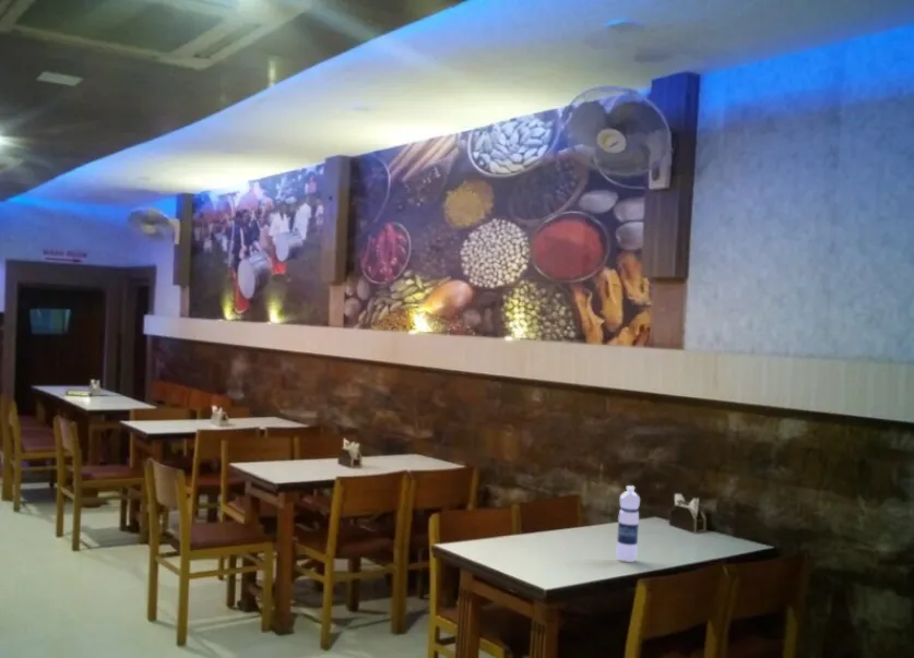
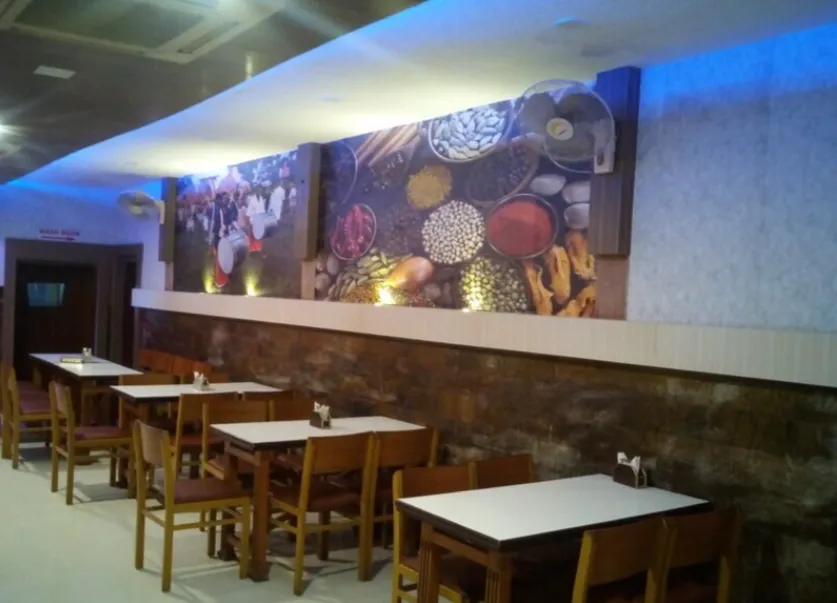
- water bottle (628, 523)
